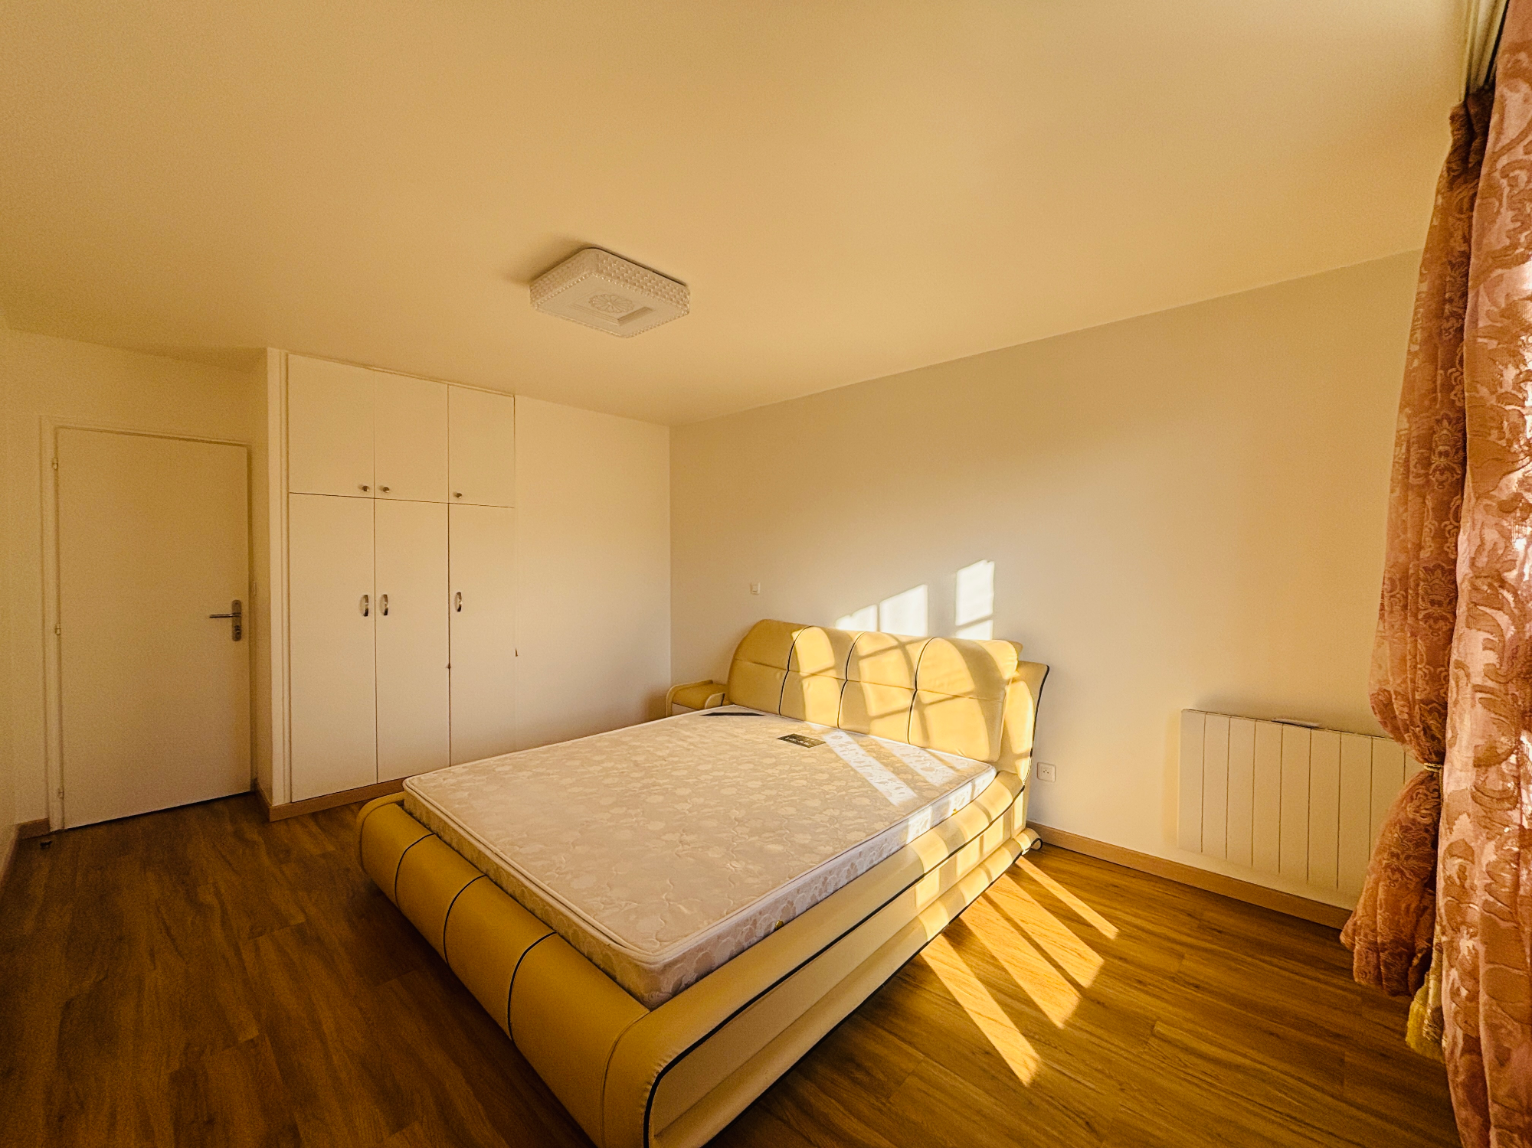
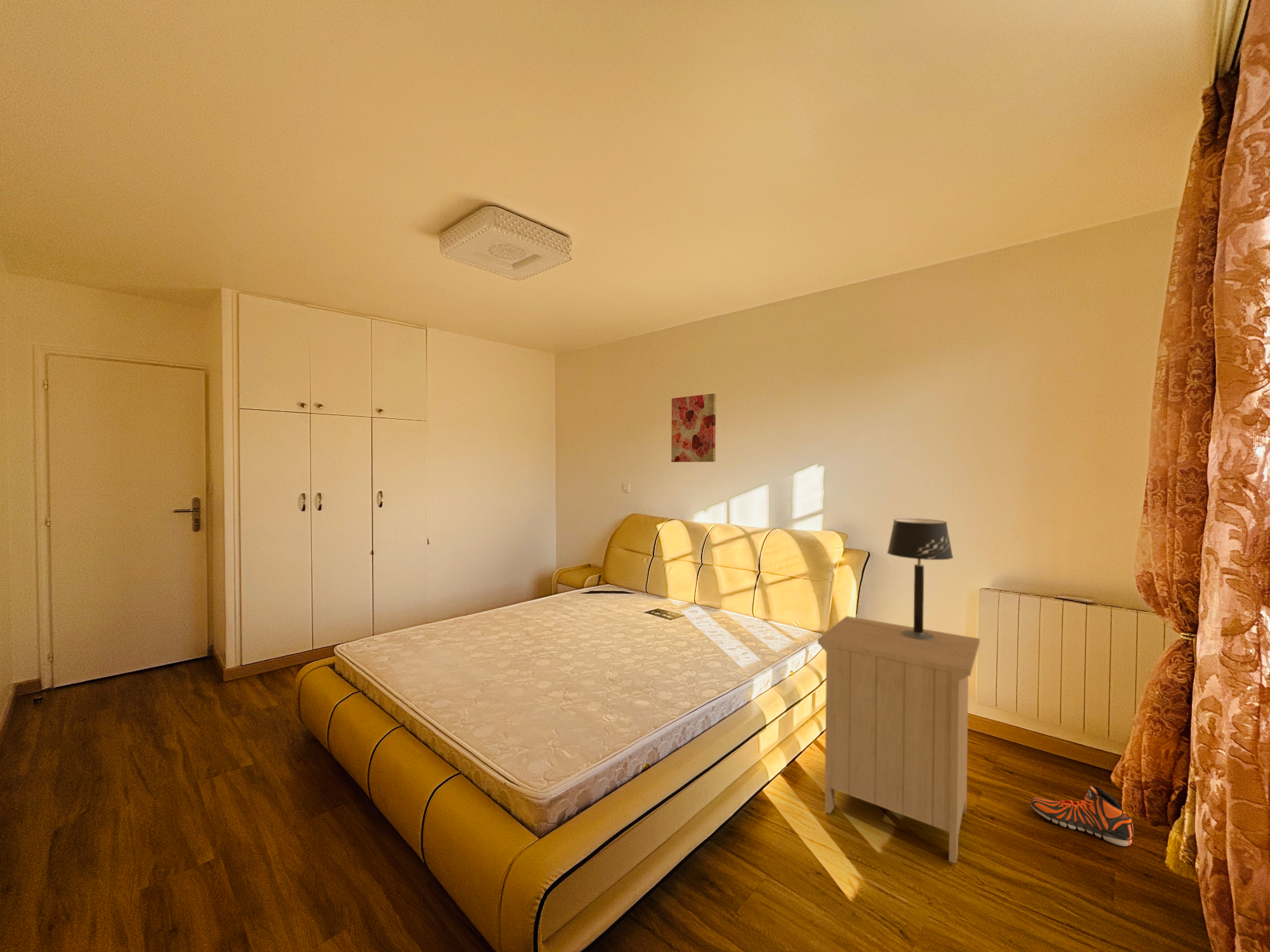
+ sneaker (1080, 804)
+ wall art (693, 429)
+ table lamp (919, 578)
+ nightstand (898, 723)
